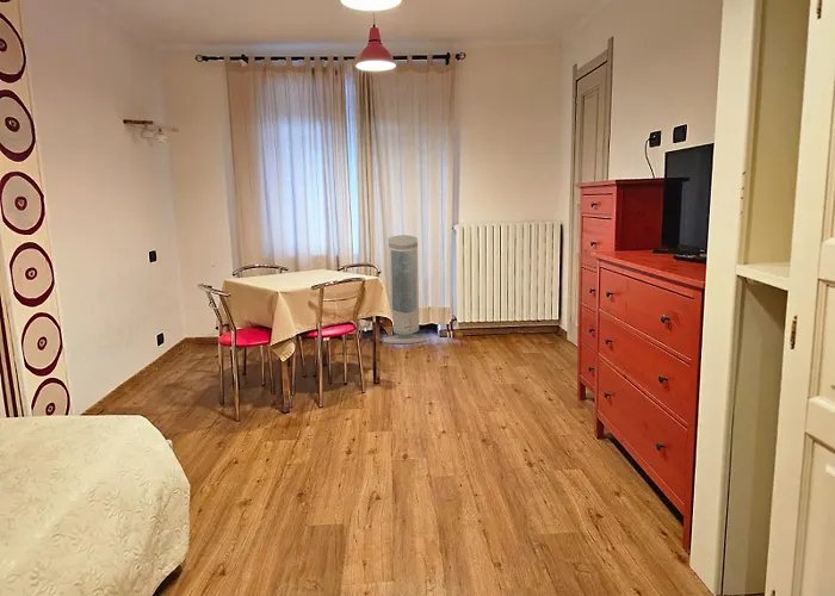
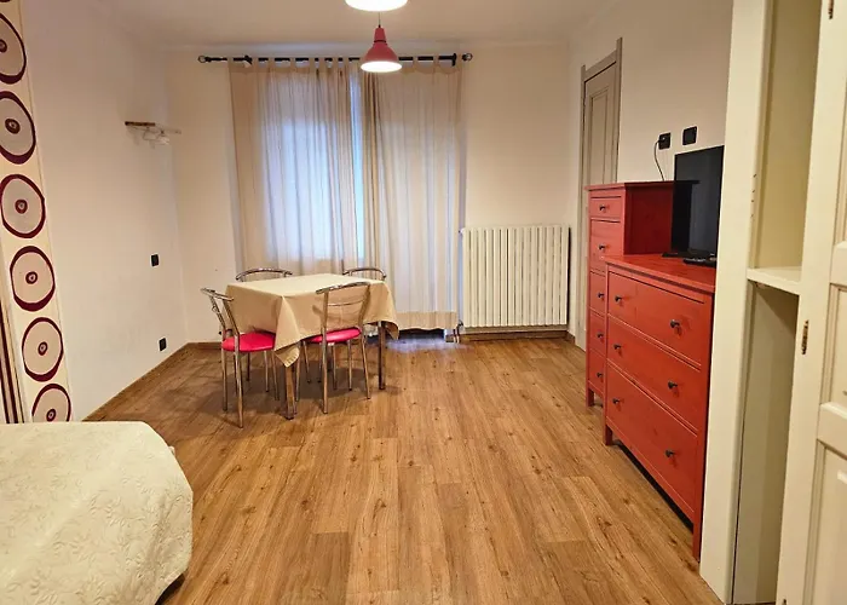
- air purifier (403, 288)
